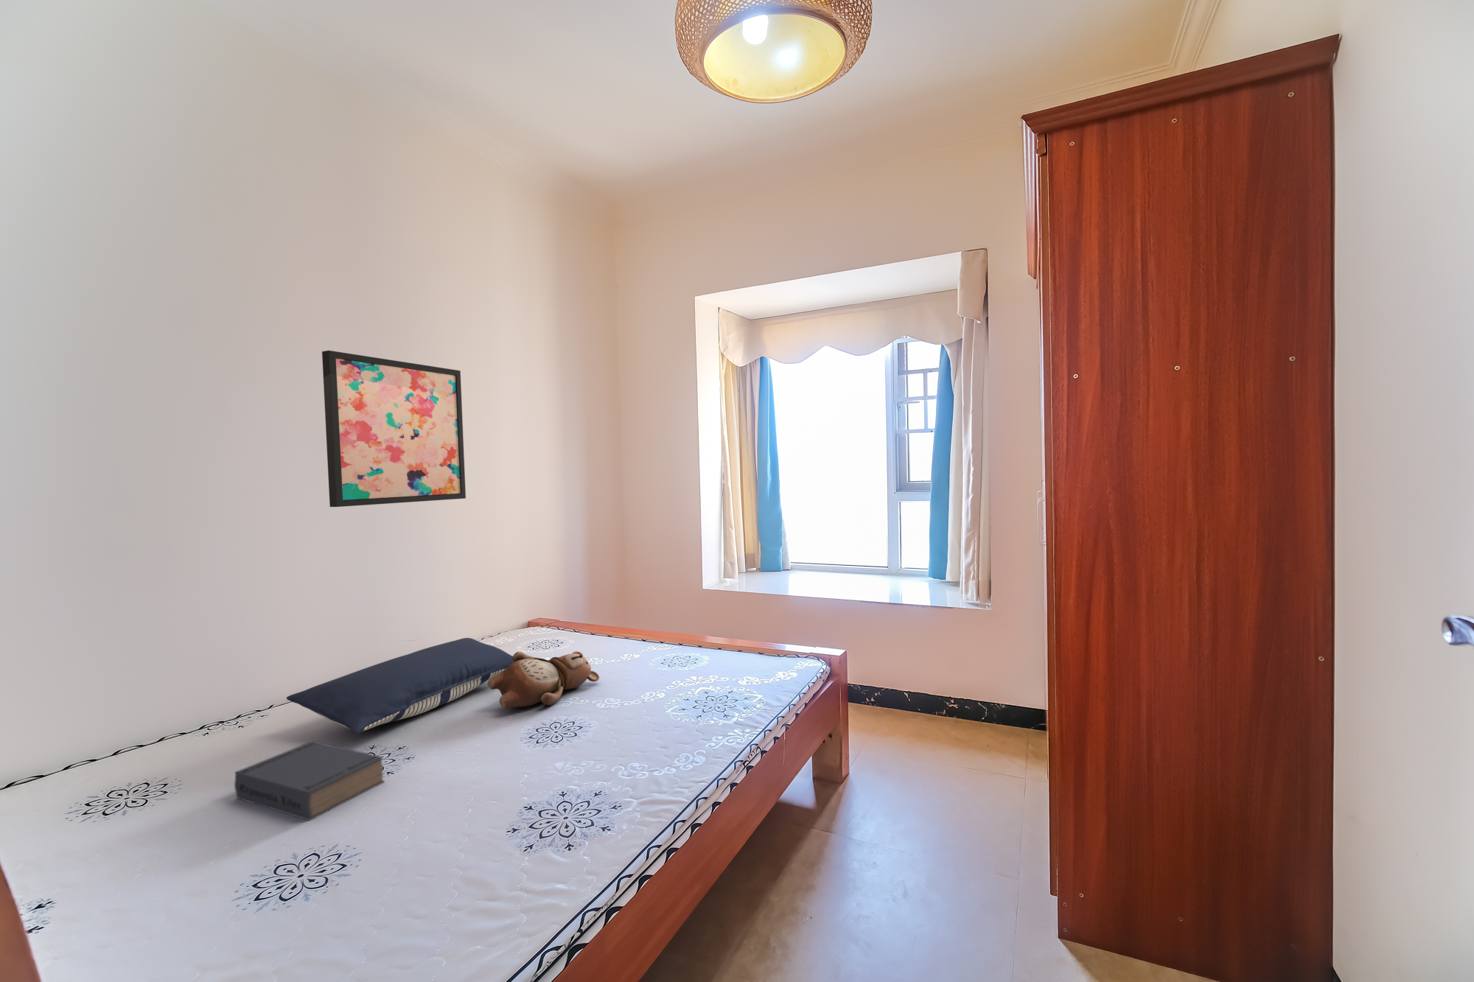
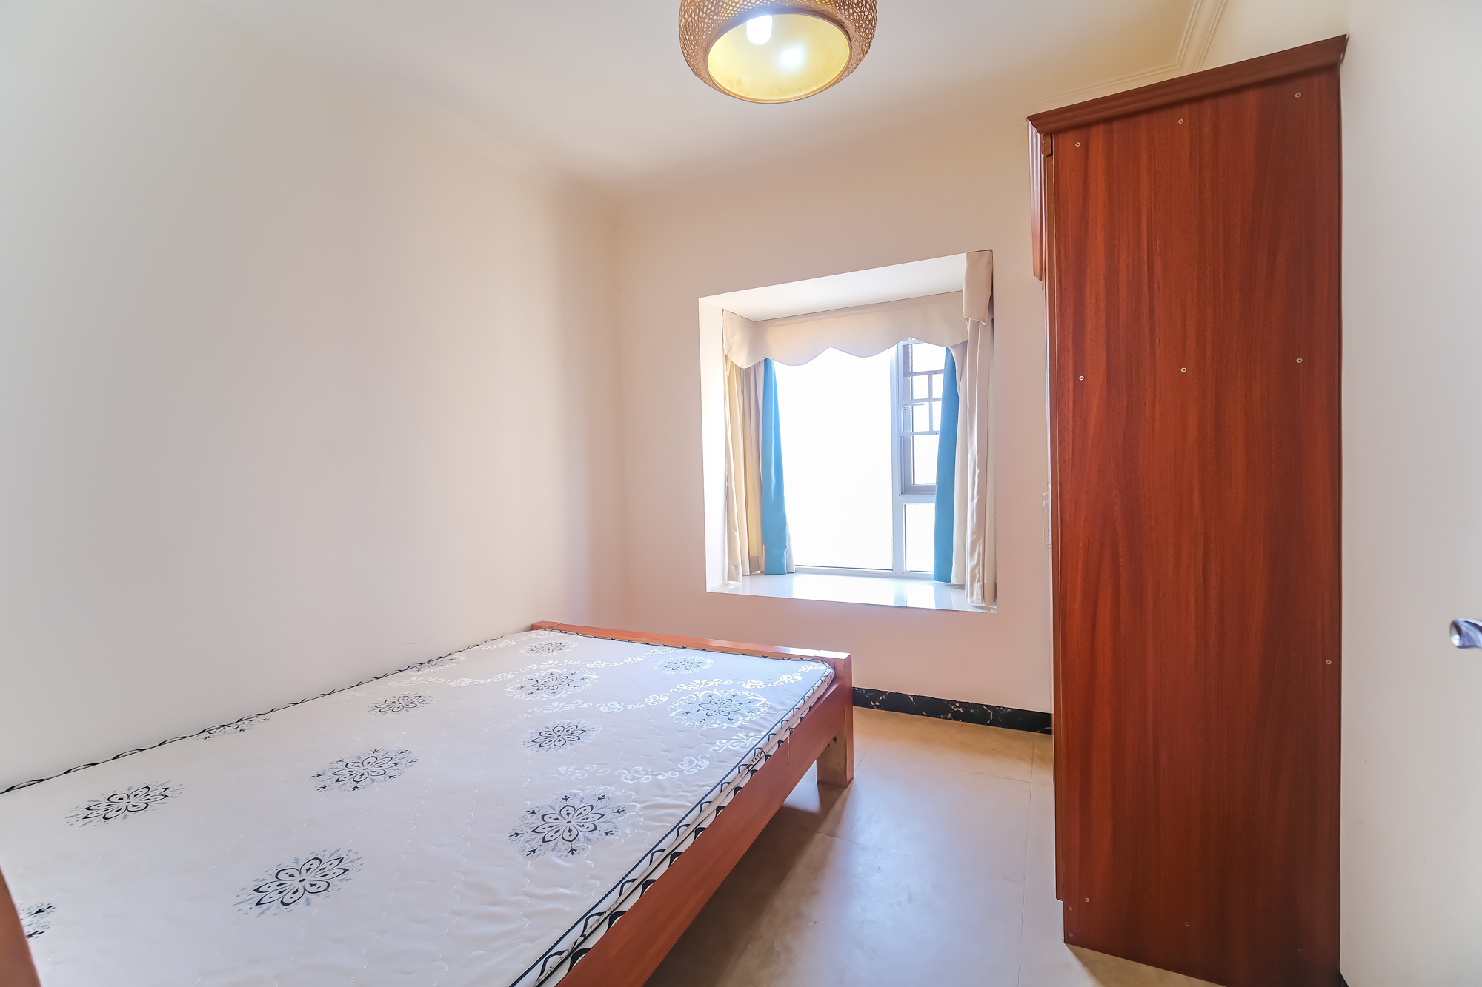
- wall art (401, 432)
- pillow (420, 680)
- teddy bear (547, 673)
- book (310, 777)
